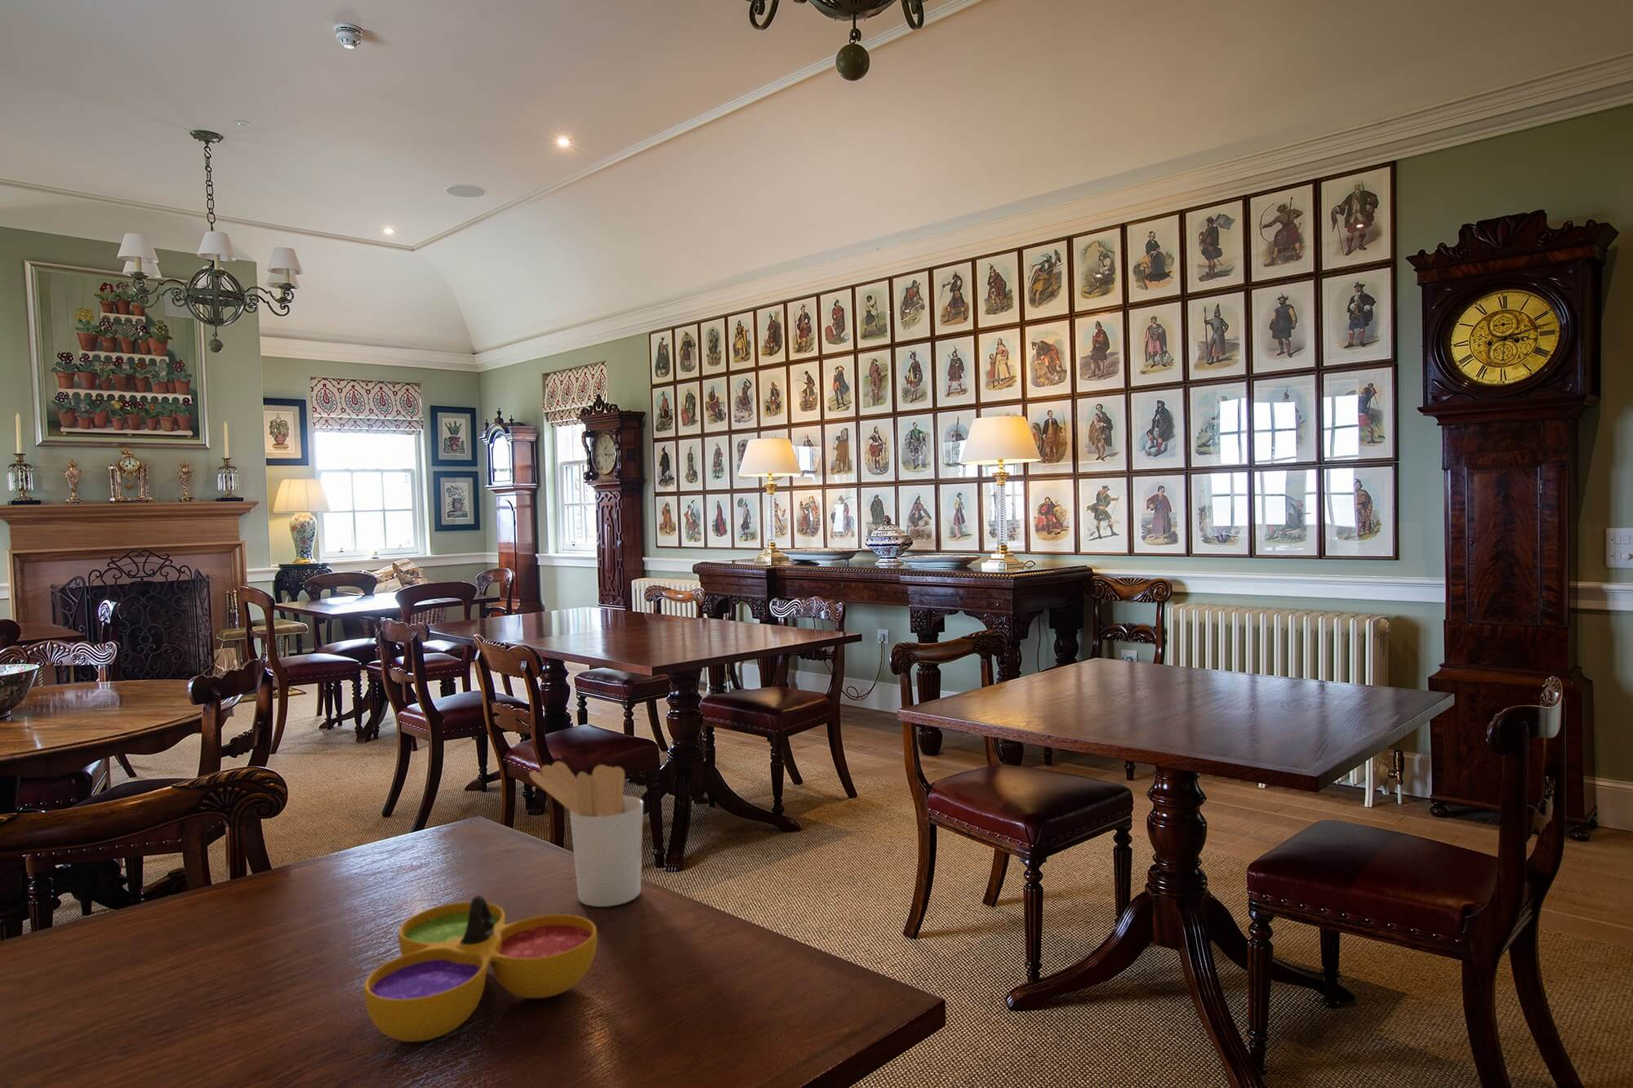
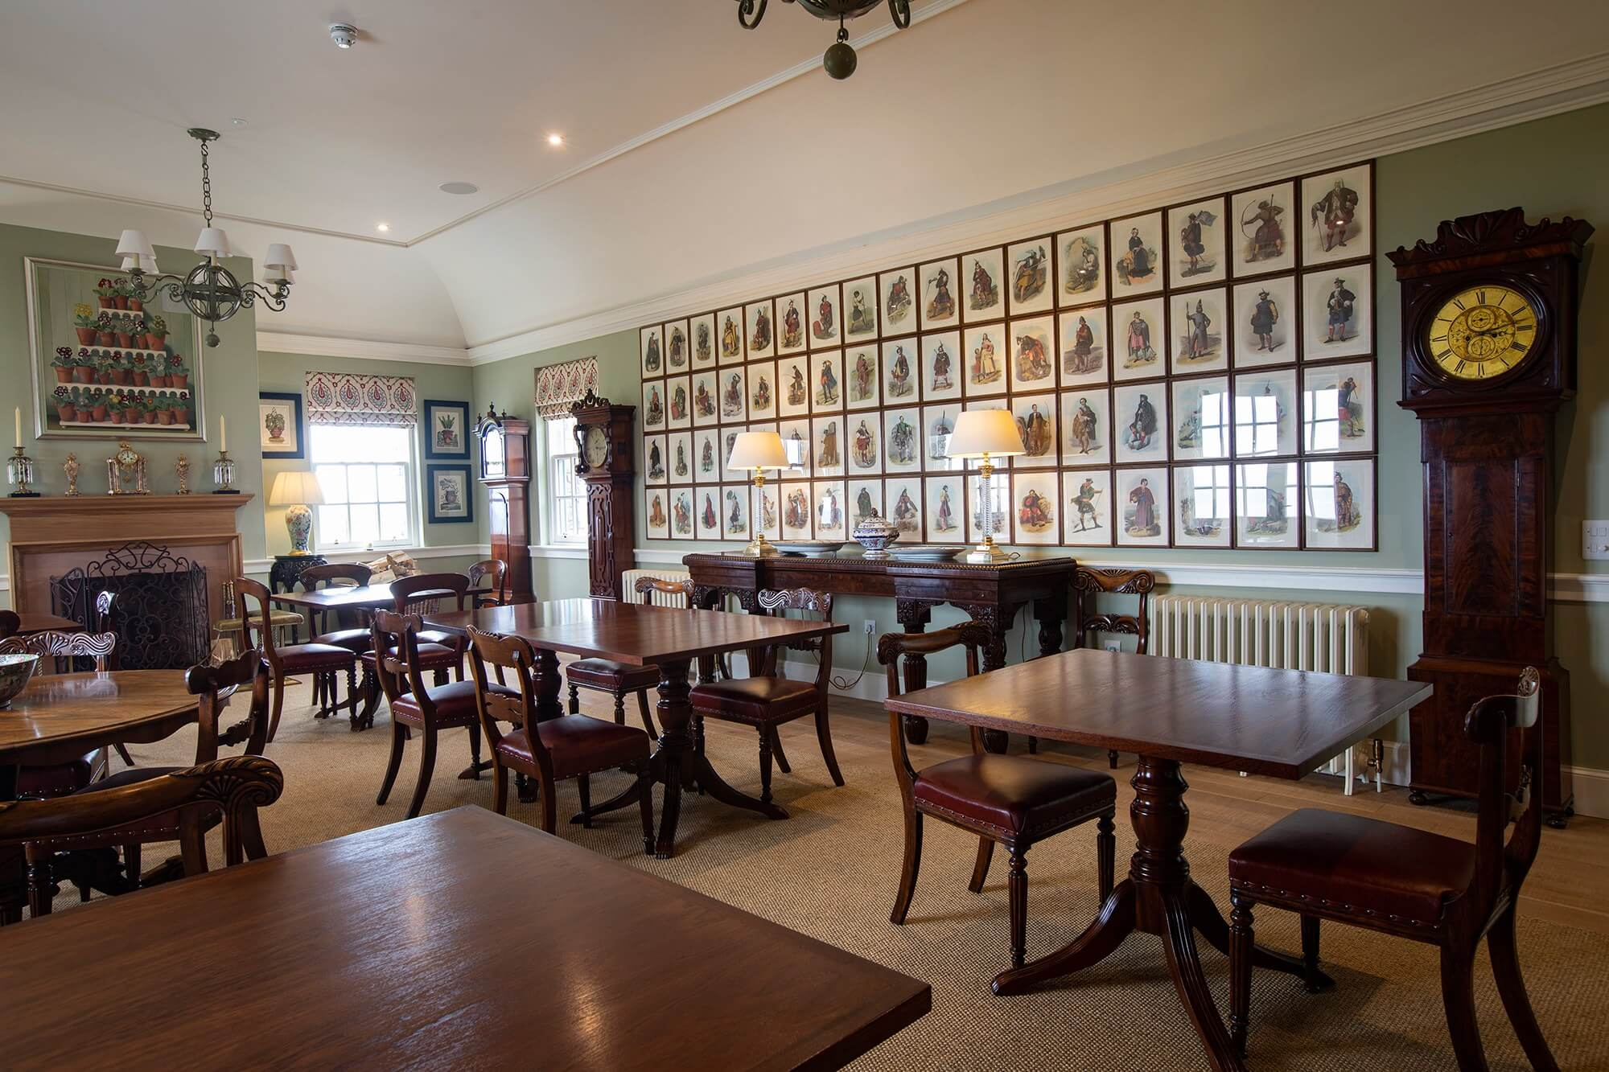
- utensil holder (589, 828)
- decorative bowl (493, 947)
